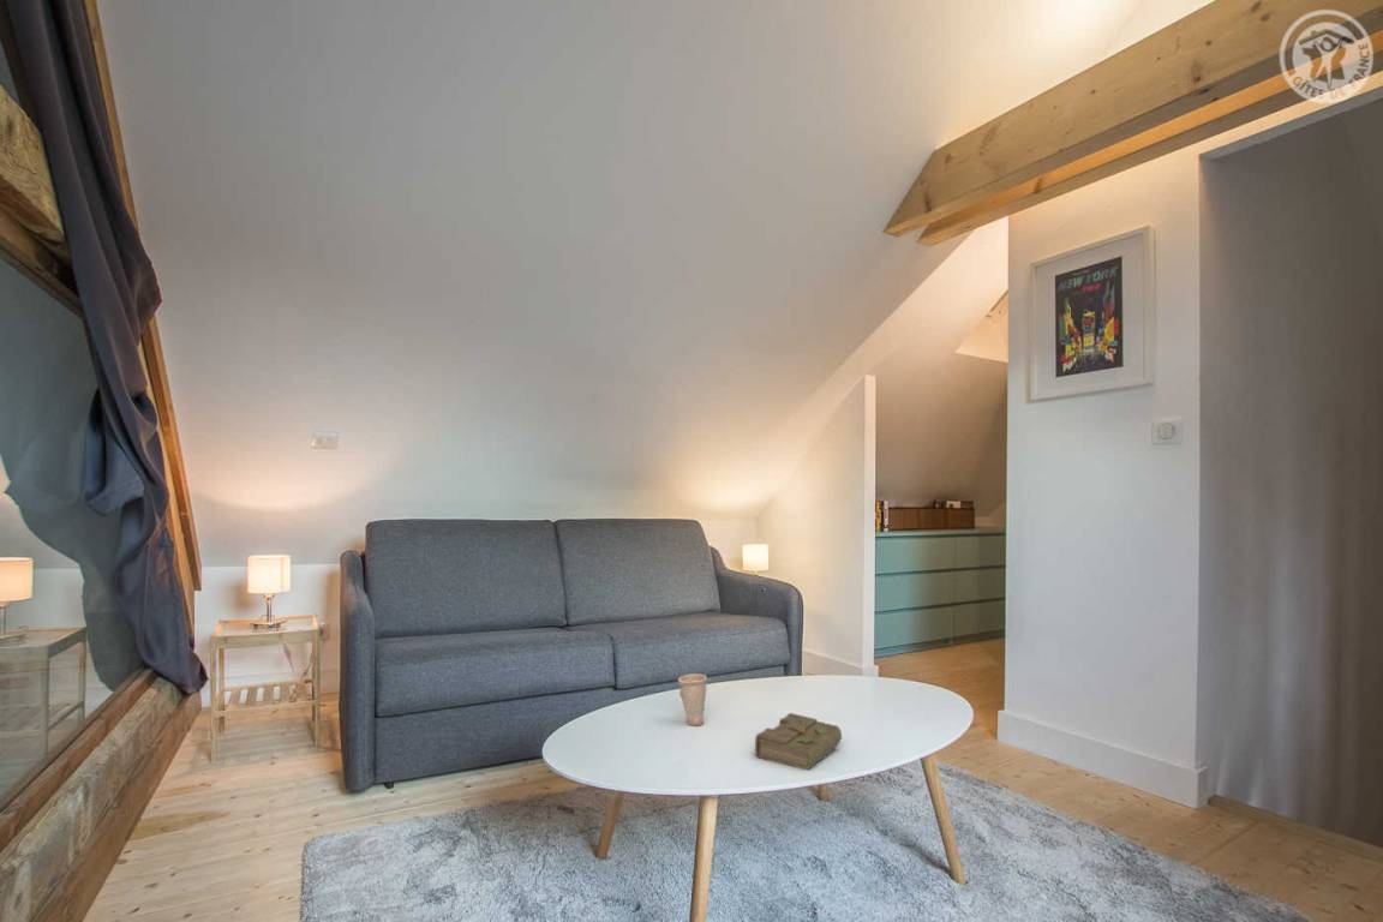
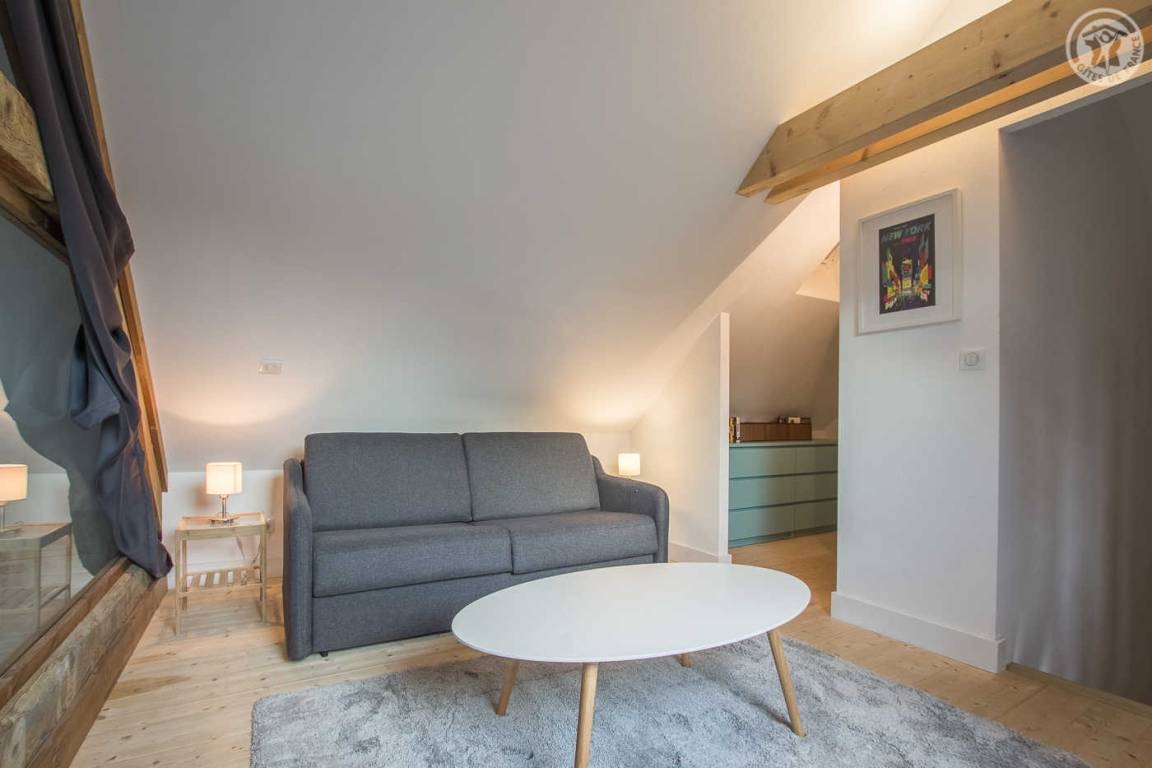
- cup (692, 699)
- diary (802, 740)
